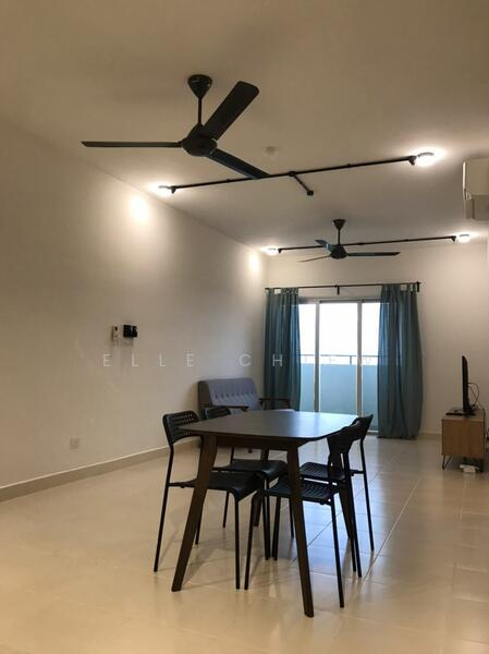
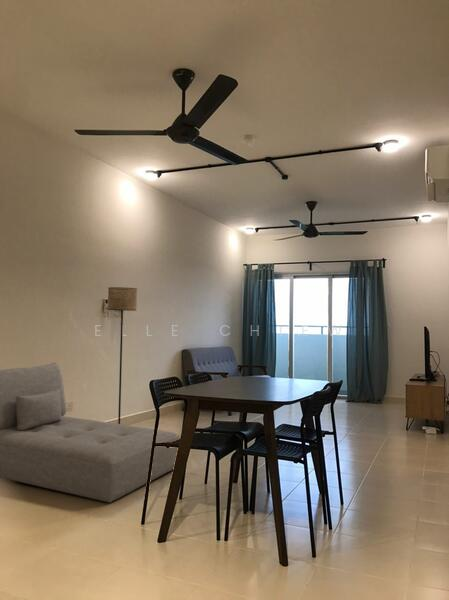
+ floor lamp (120, 360)
+ sofa (77, 421)
